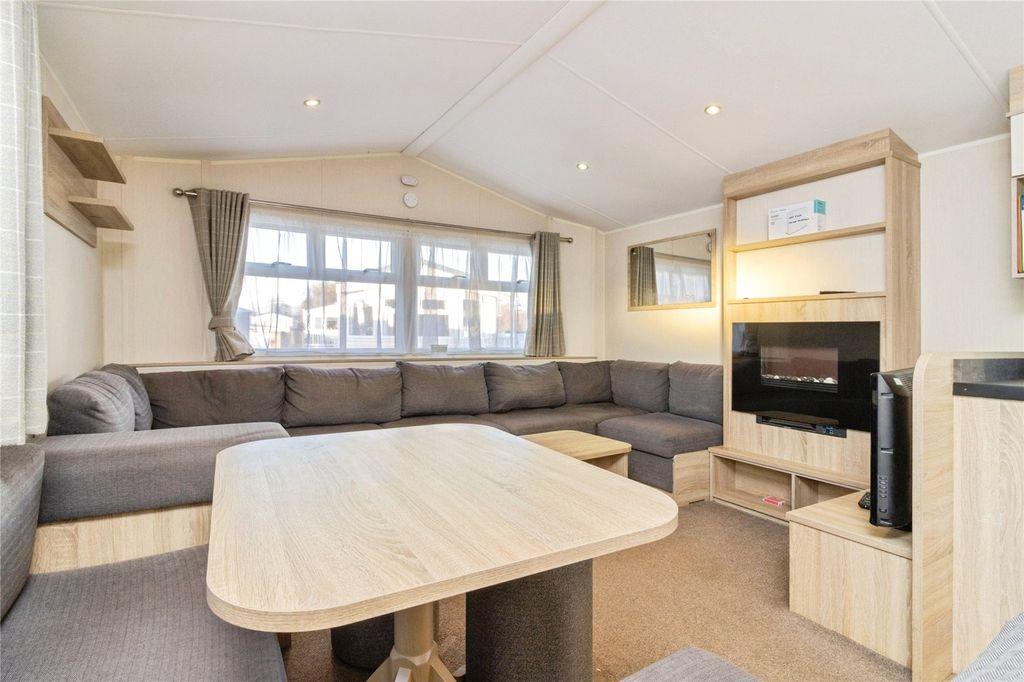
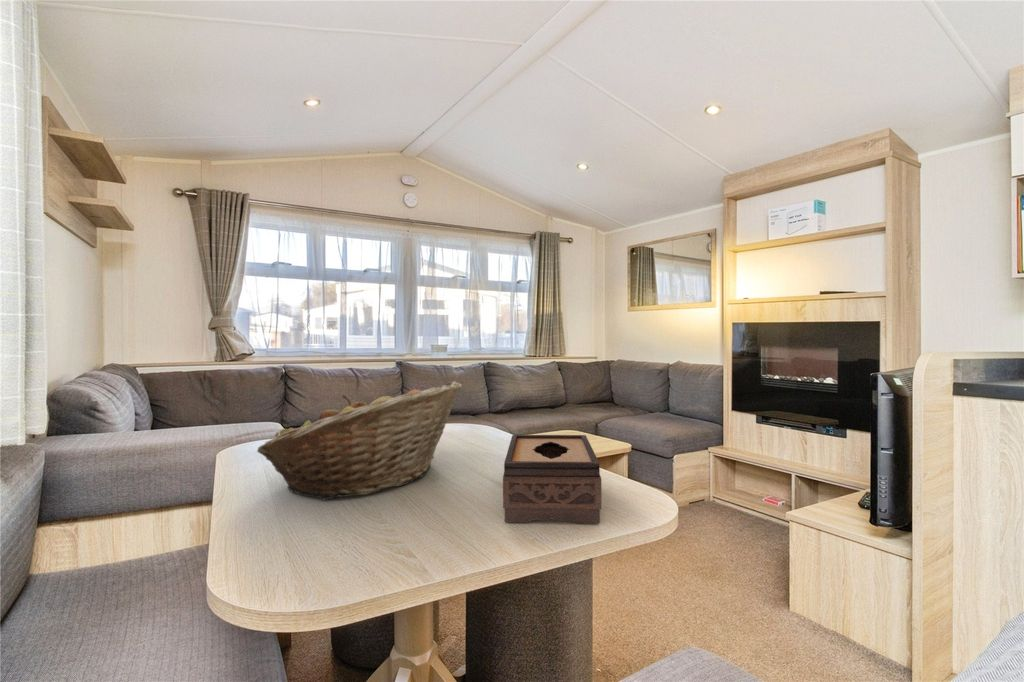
+ tissue box (550, 473)
+ fruit basket (372, 429)
